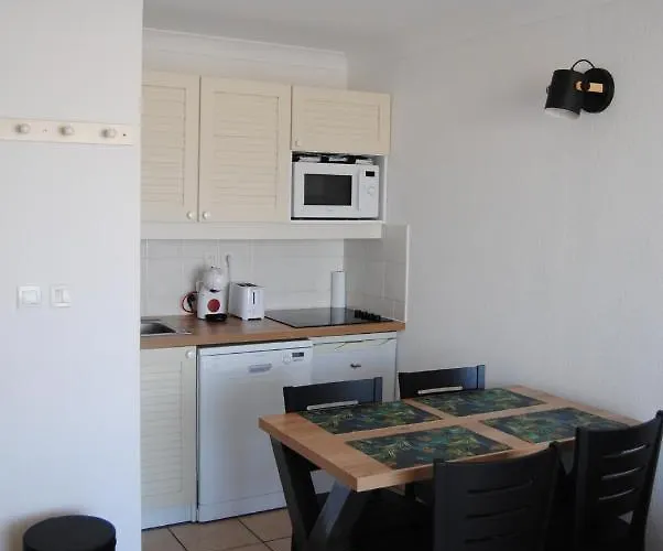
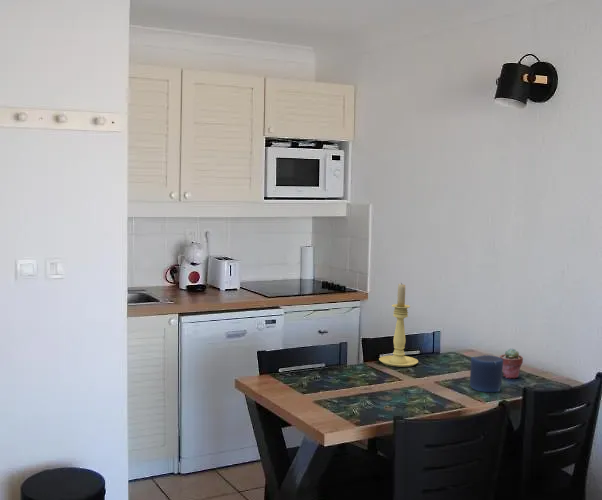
+ potted succulent (511, 362)
+ candle holder (400, 322)
+ candle (486, 373)
